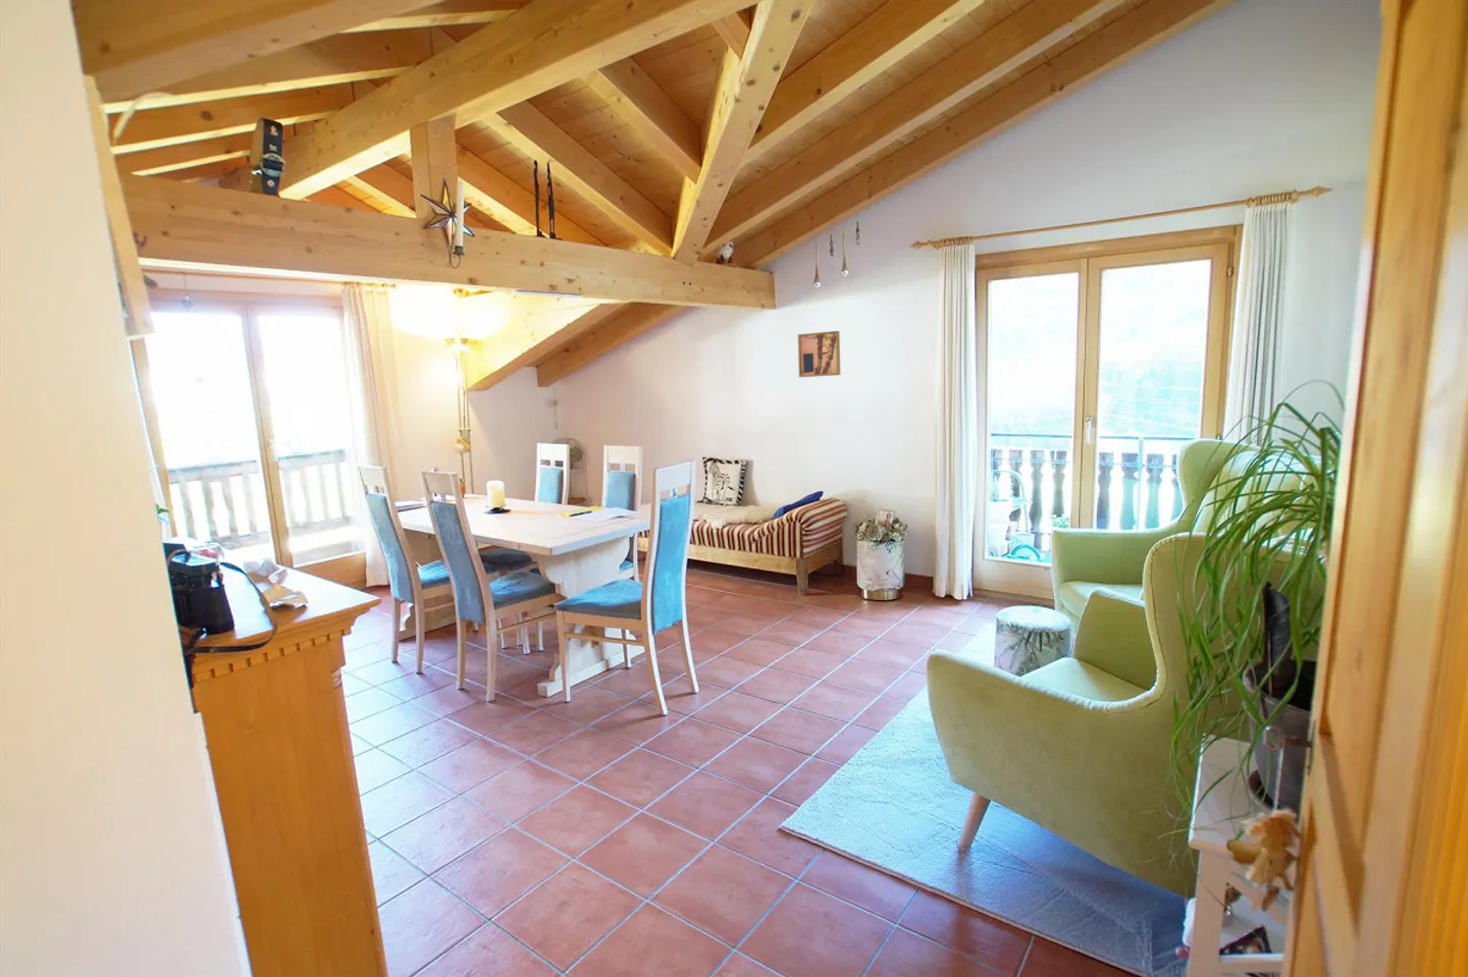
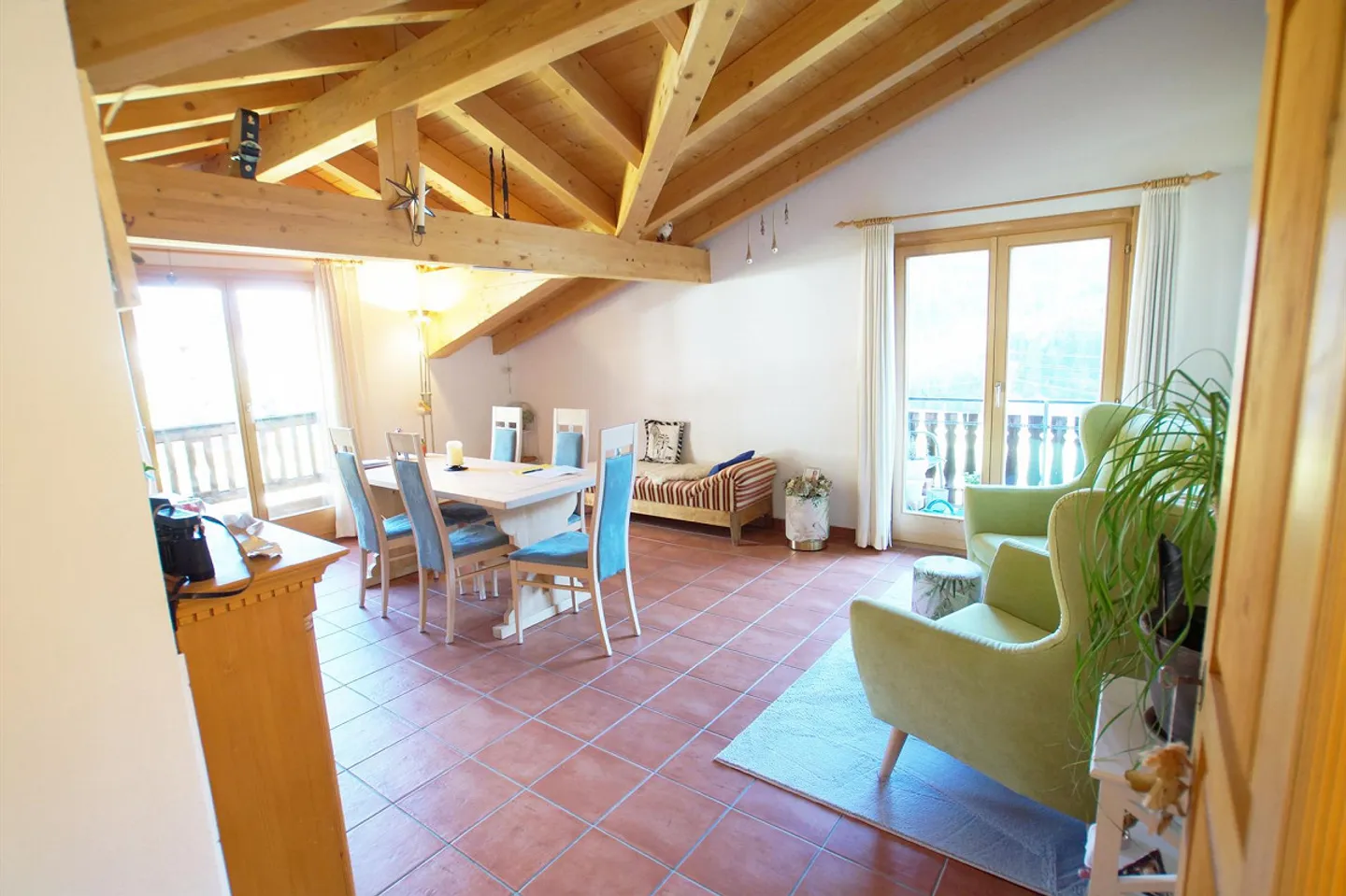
- wall art (819, 354)
